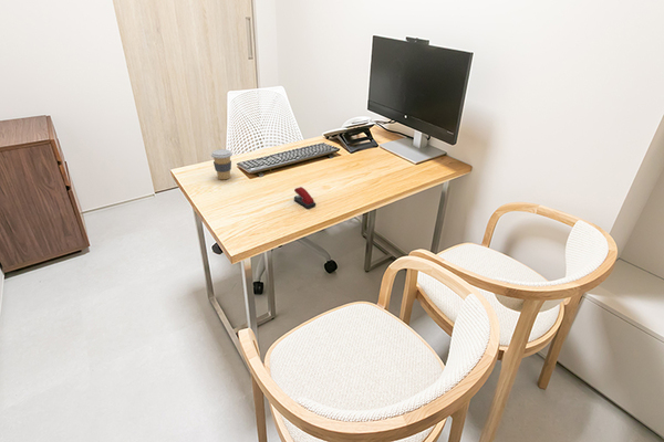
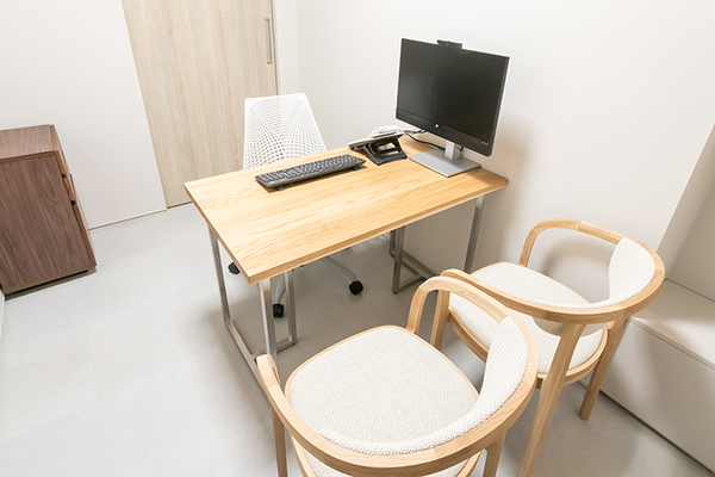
- coffee cup (222, 165)
- stapler (303, 196)
